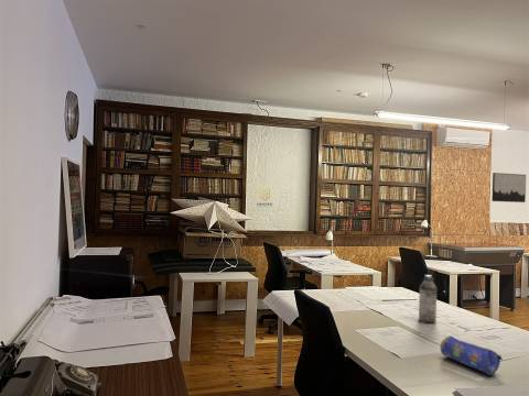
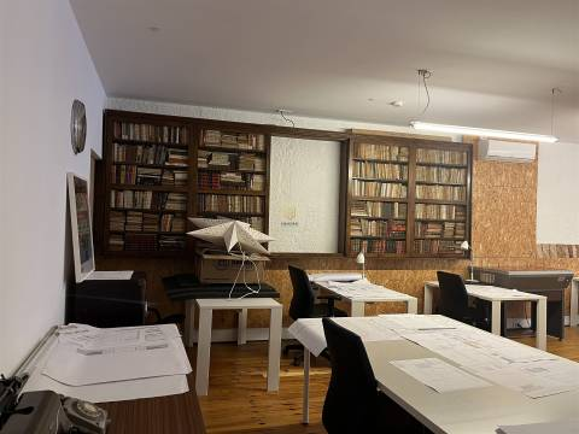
- pencil case (468, 353)
- wall art (509, 187)
- water bottle (428, 298)
